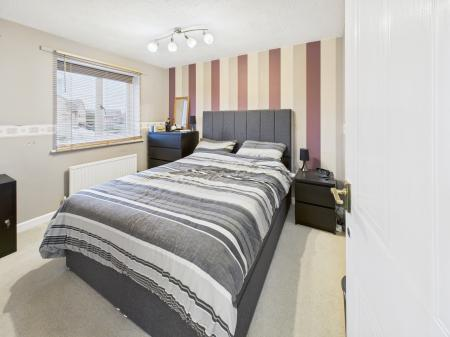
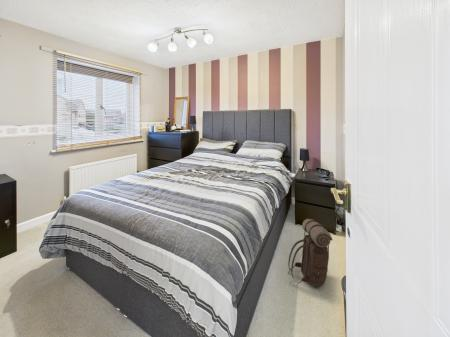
+ backpack (306, 251)
